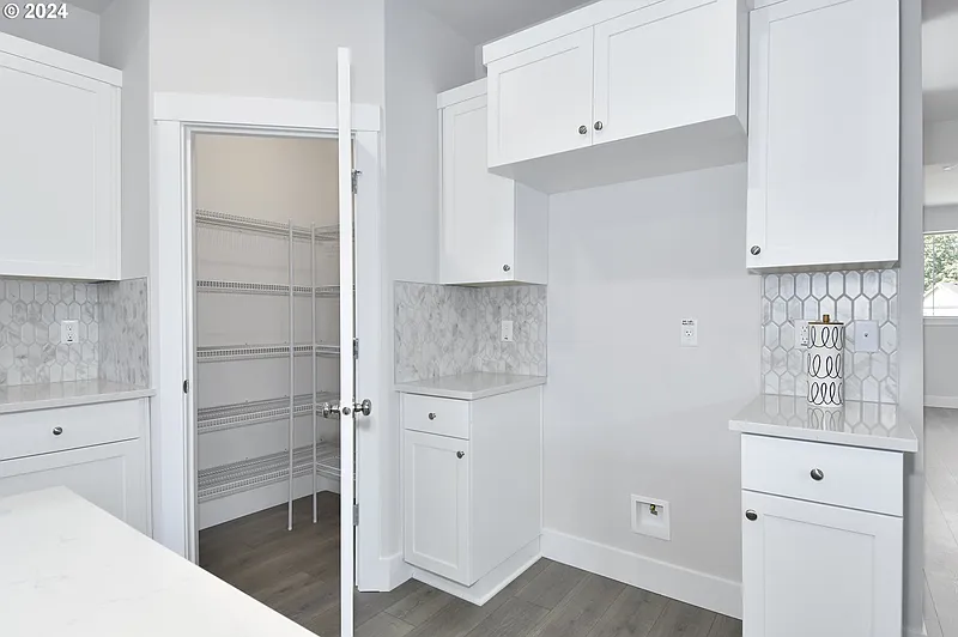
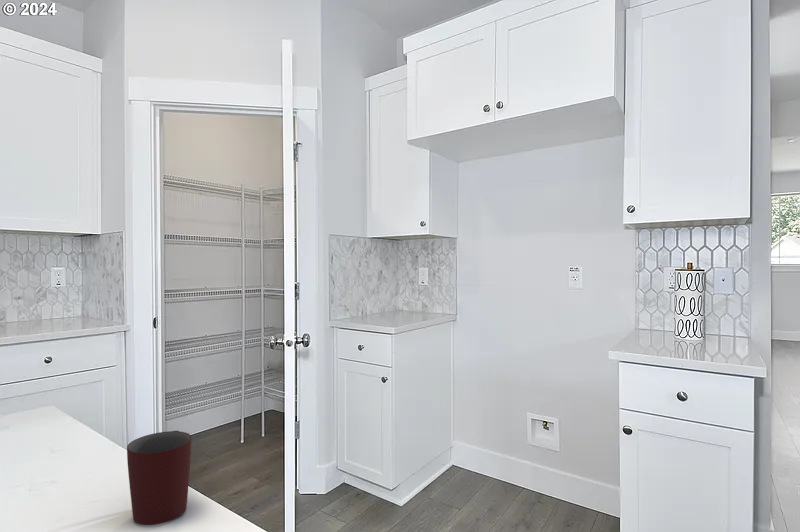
+ mug (164, 472)
